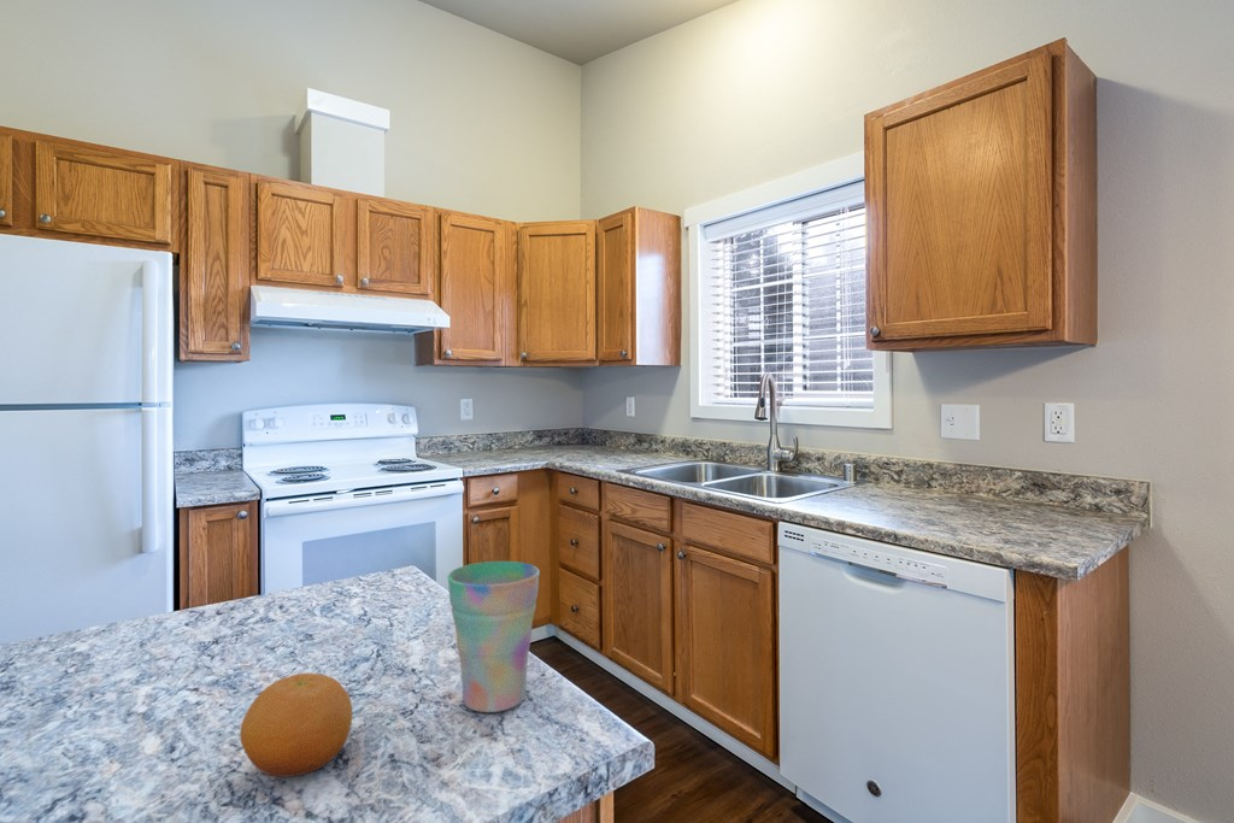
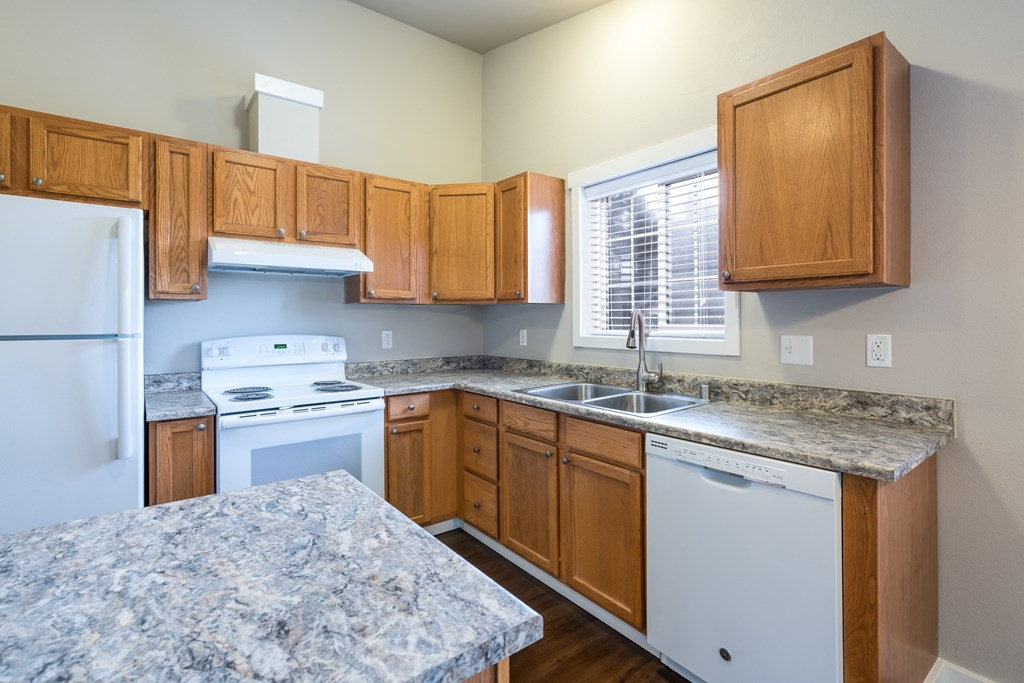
- cup (494, 635)
- fruit (299, 722)
